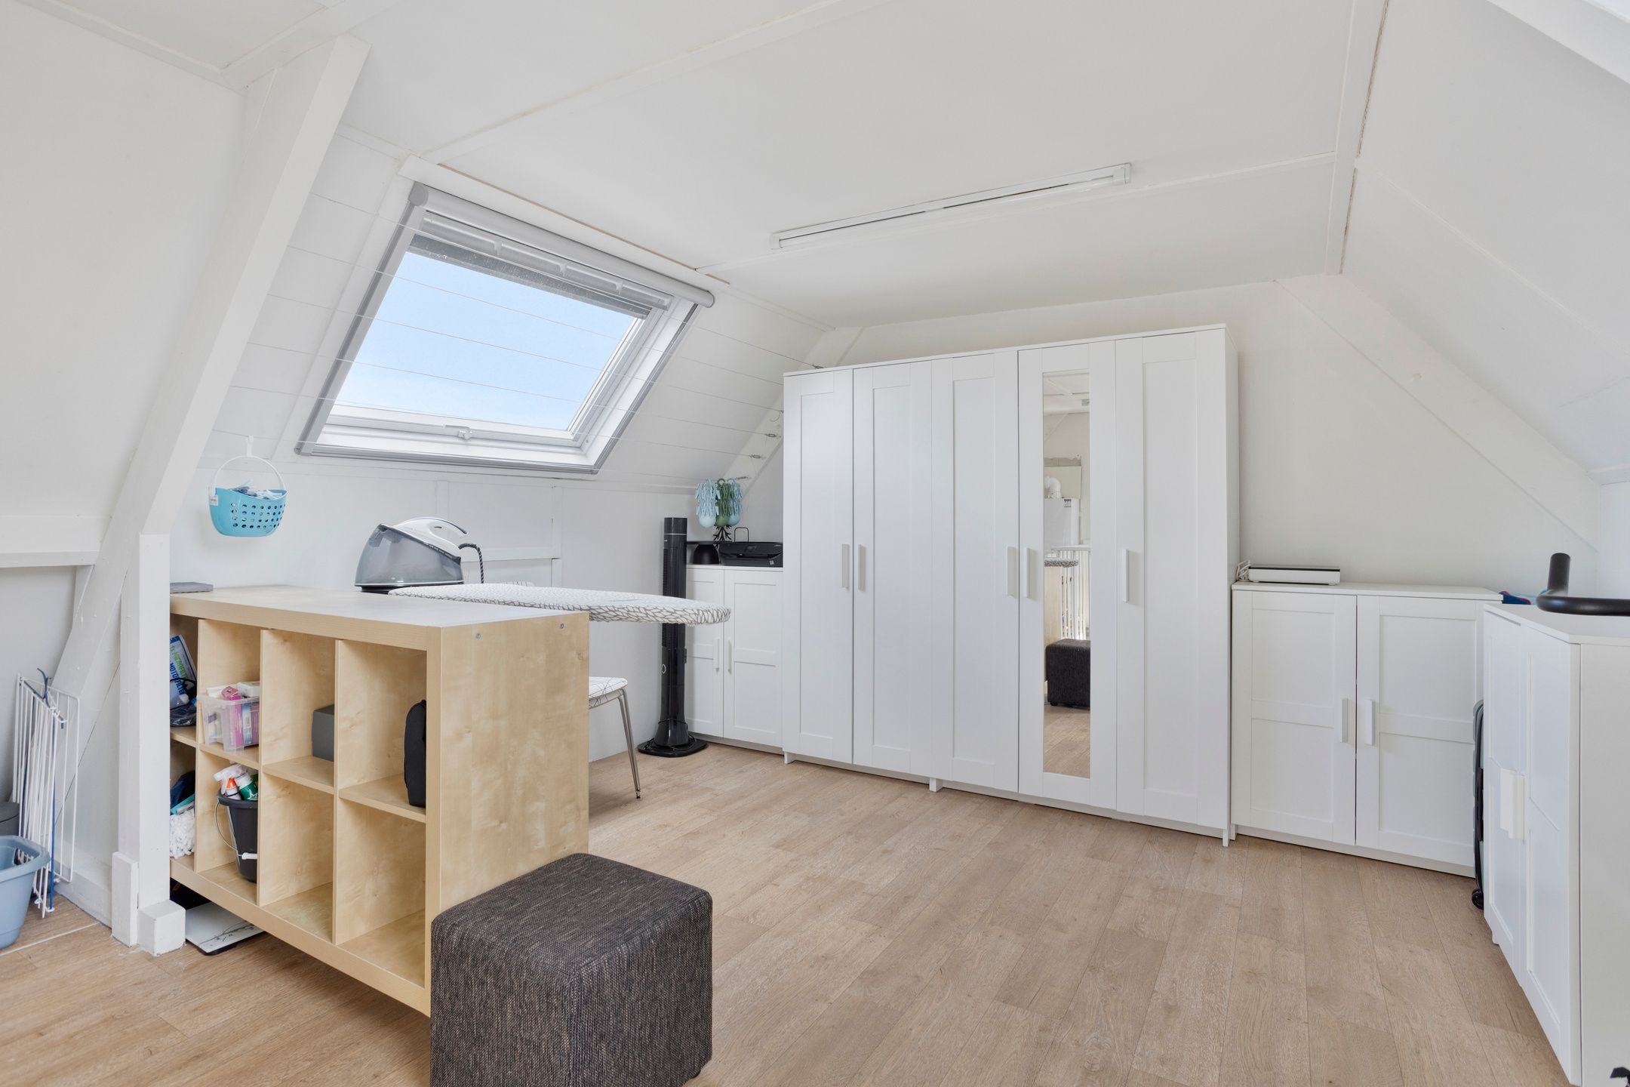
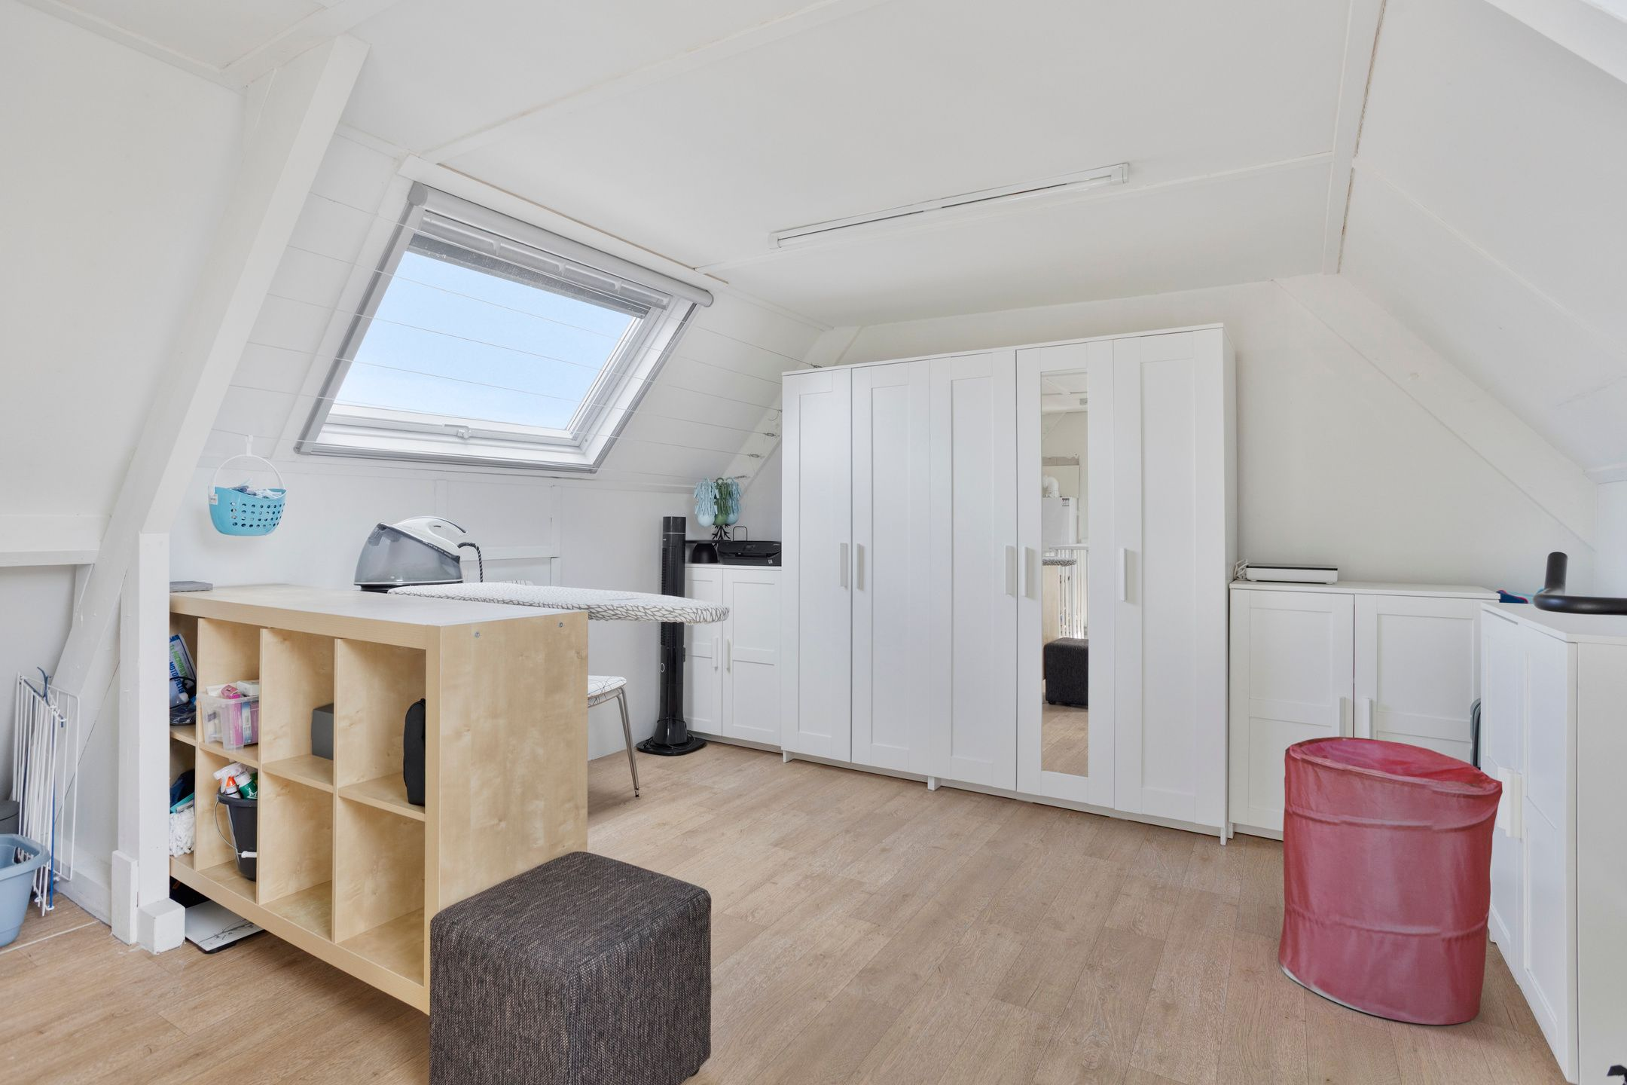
+ laundry hamper (1382, 865)
